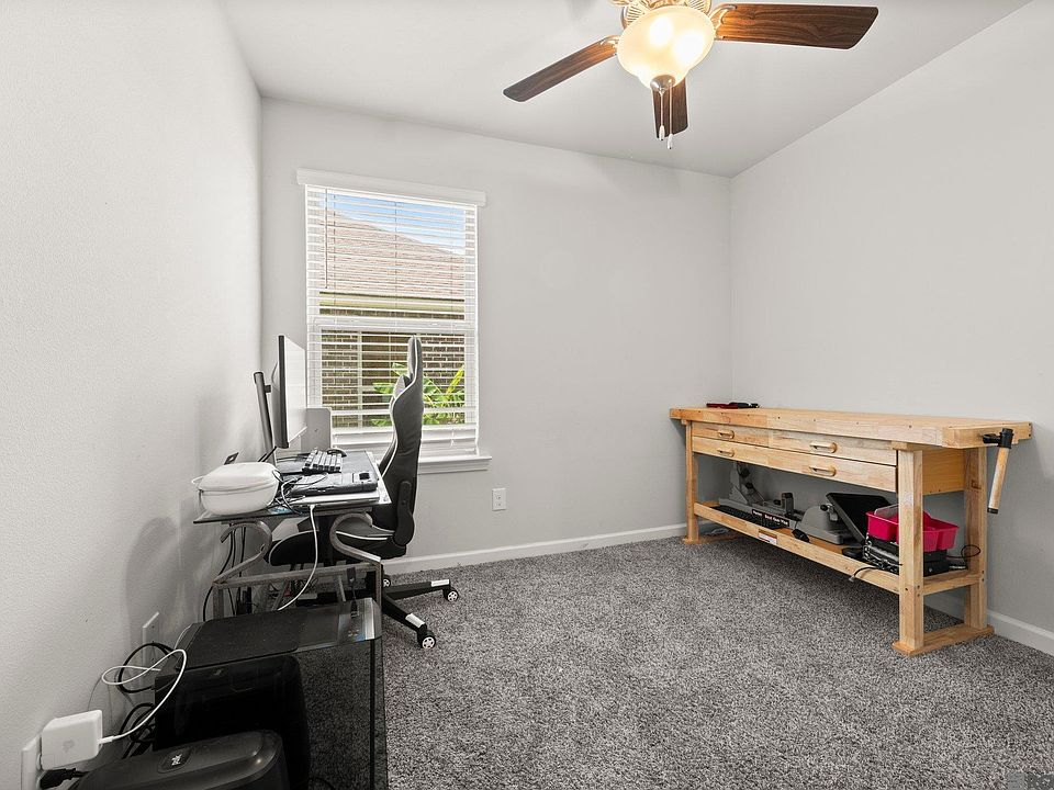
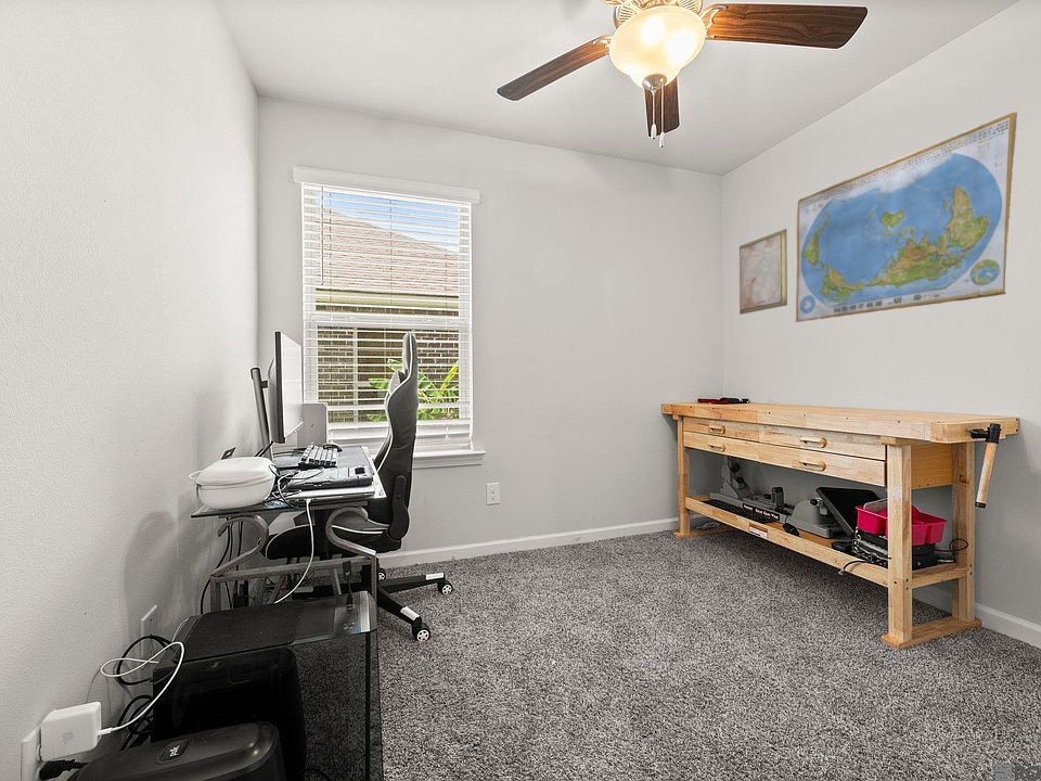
+ world map (884, 238)
+ wall art (760, 273)
